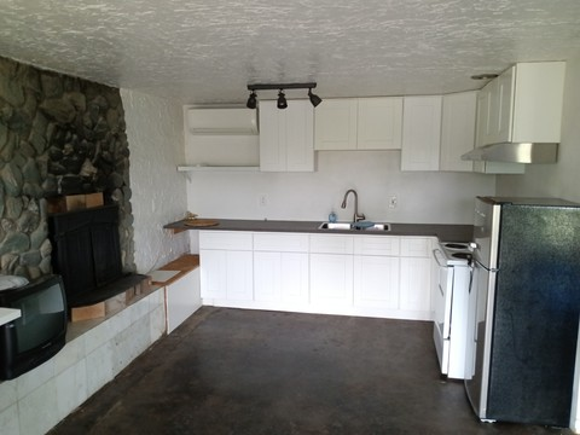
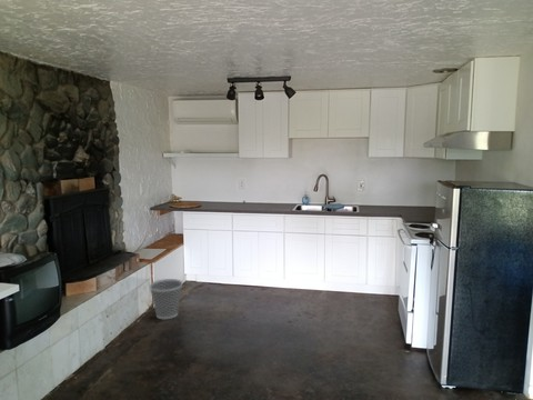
+ wastebasket (167, 299)
